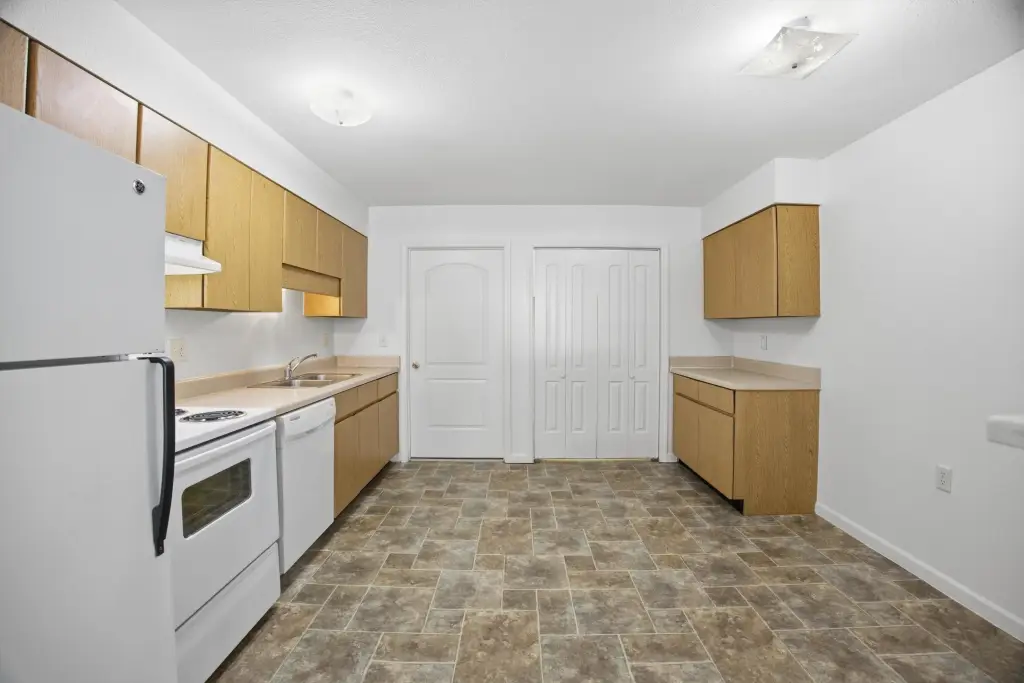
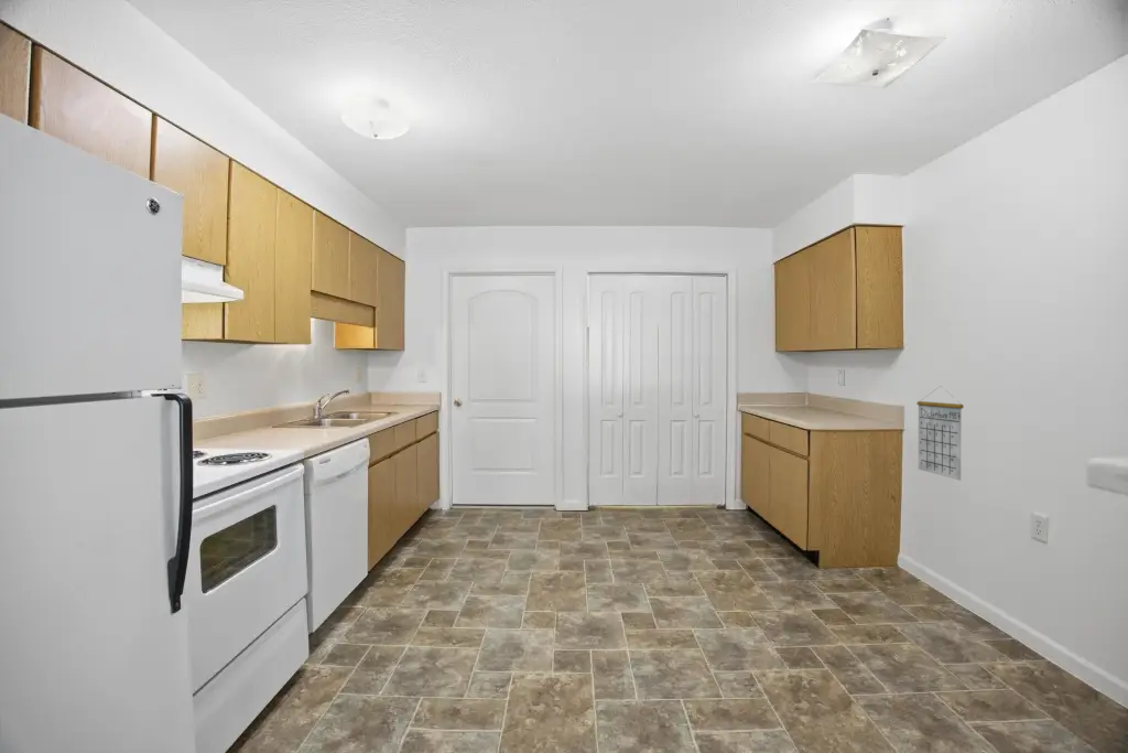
+ calendar (939, 430)
